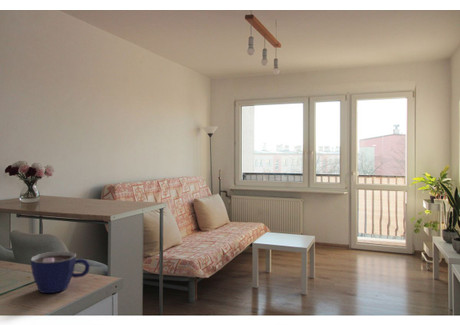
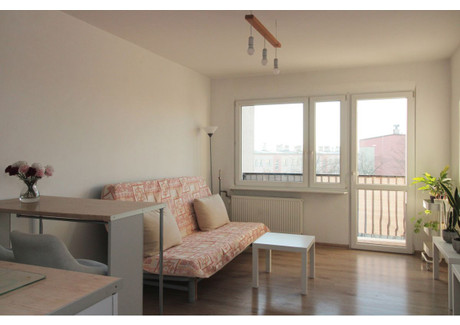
- cup (61, 271)
